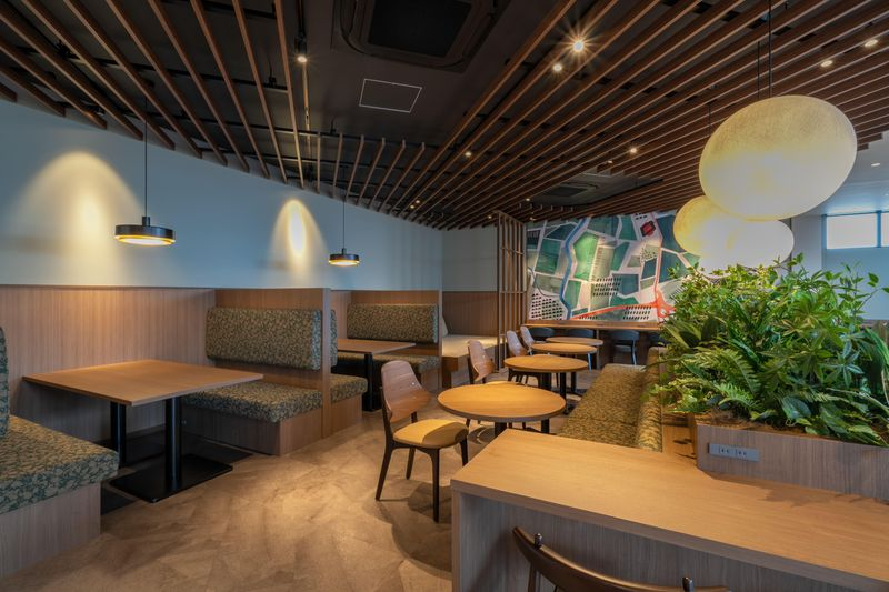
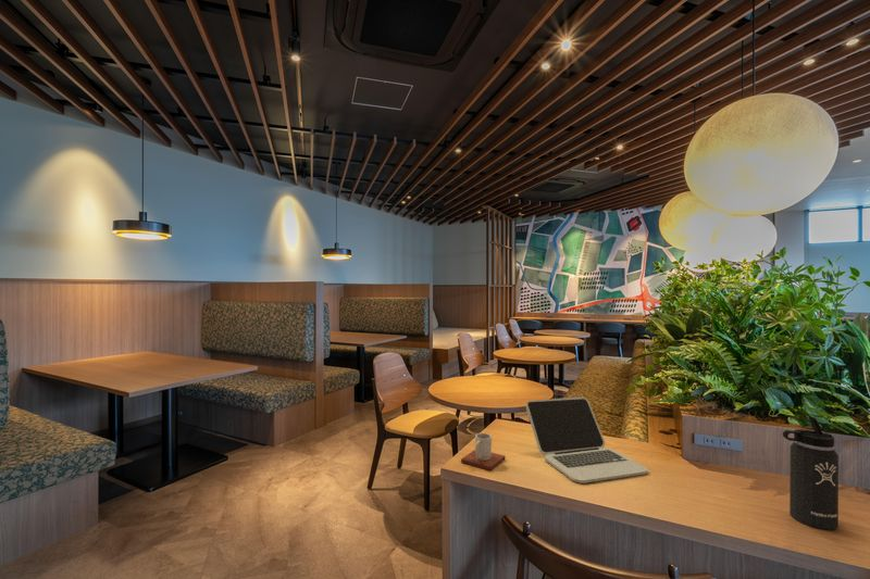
+ mug (483, 448)
+ thermos bottle (808, 467)
+ laptop (582, 433)
